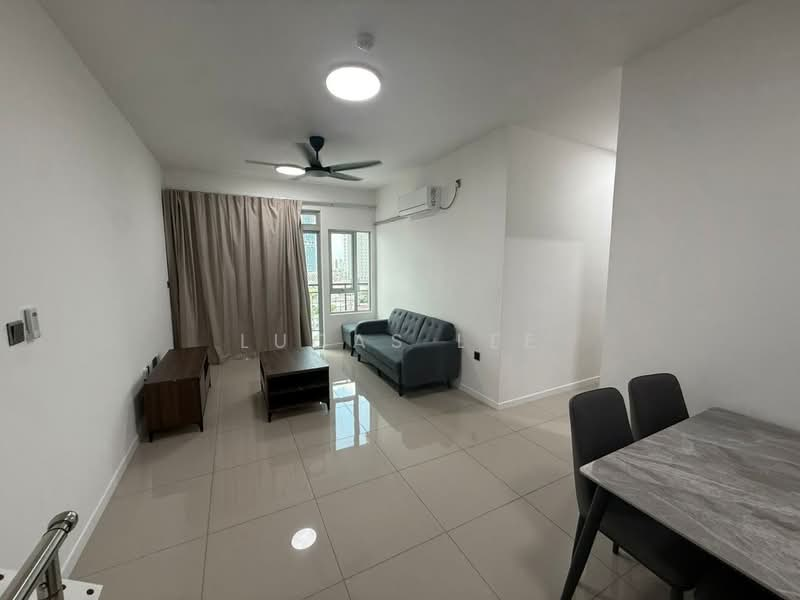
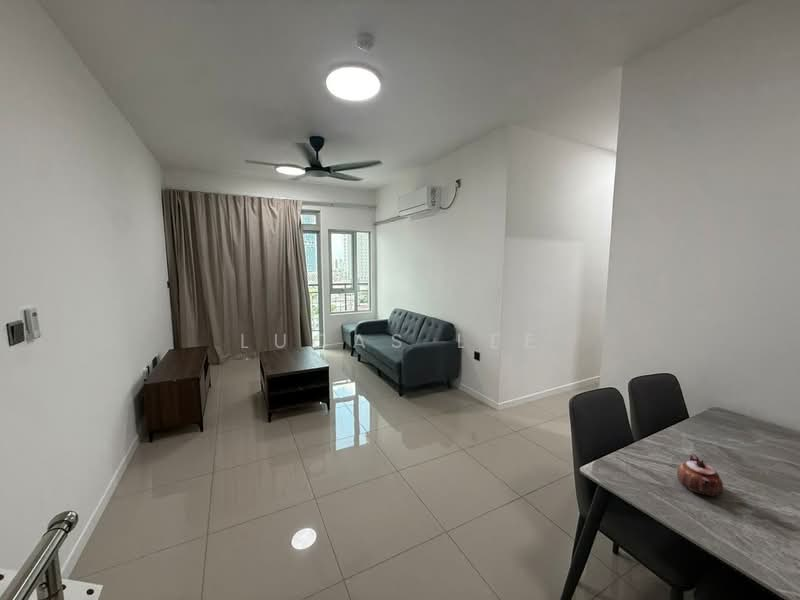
+ teapot (699, 472)
